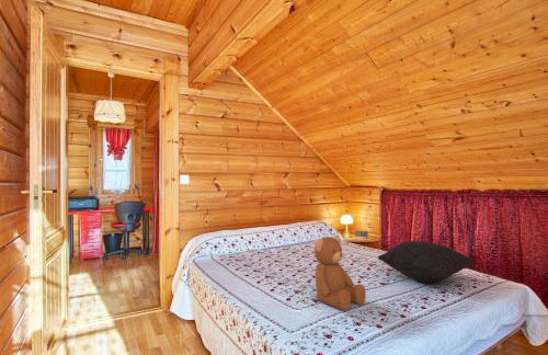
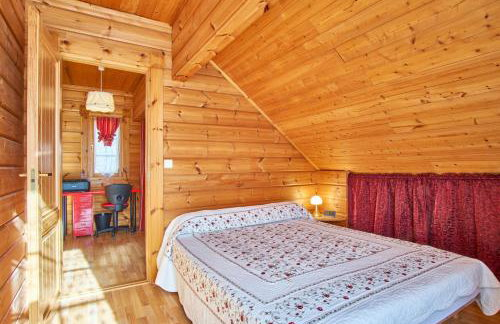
- teddy bear (335, 270)
- pillow (424, 260)
